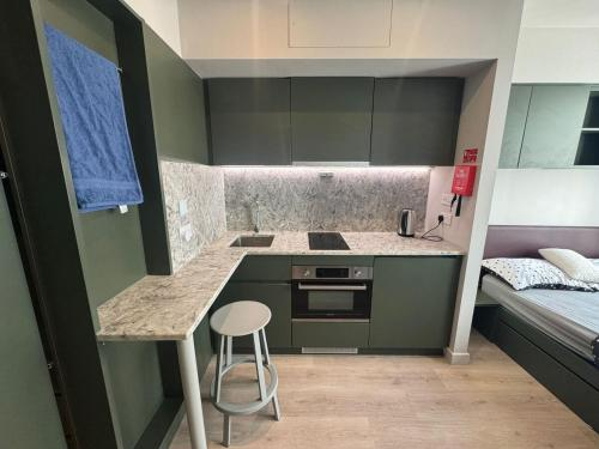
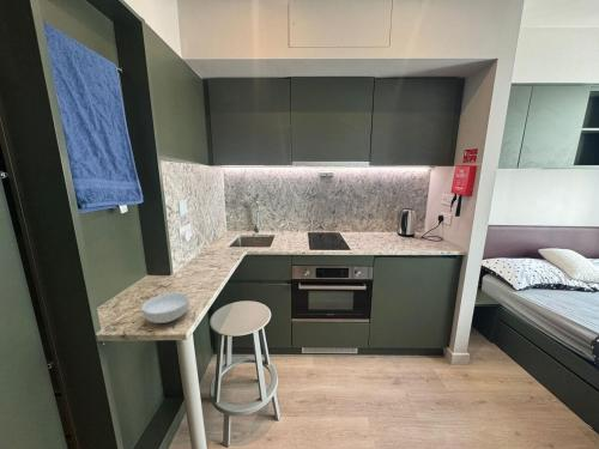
+ cereal bowl (167, 309)
